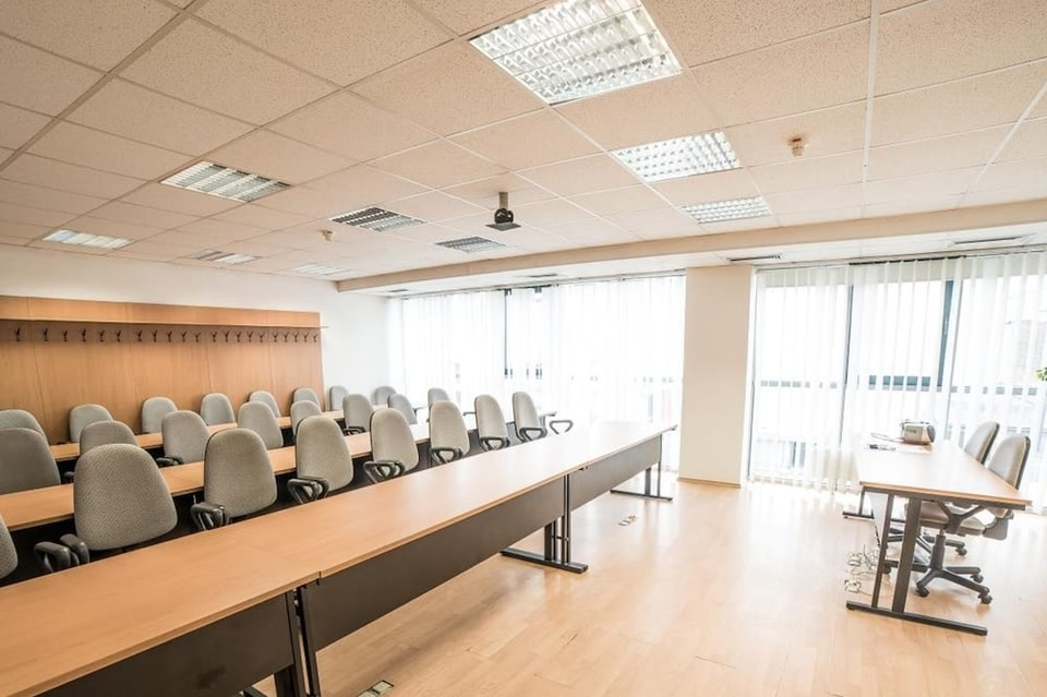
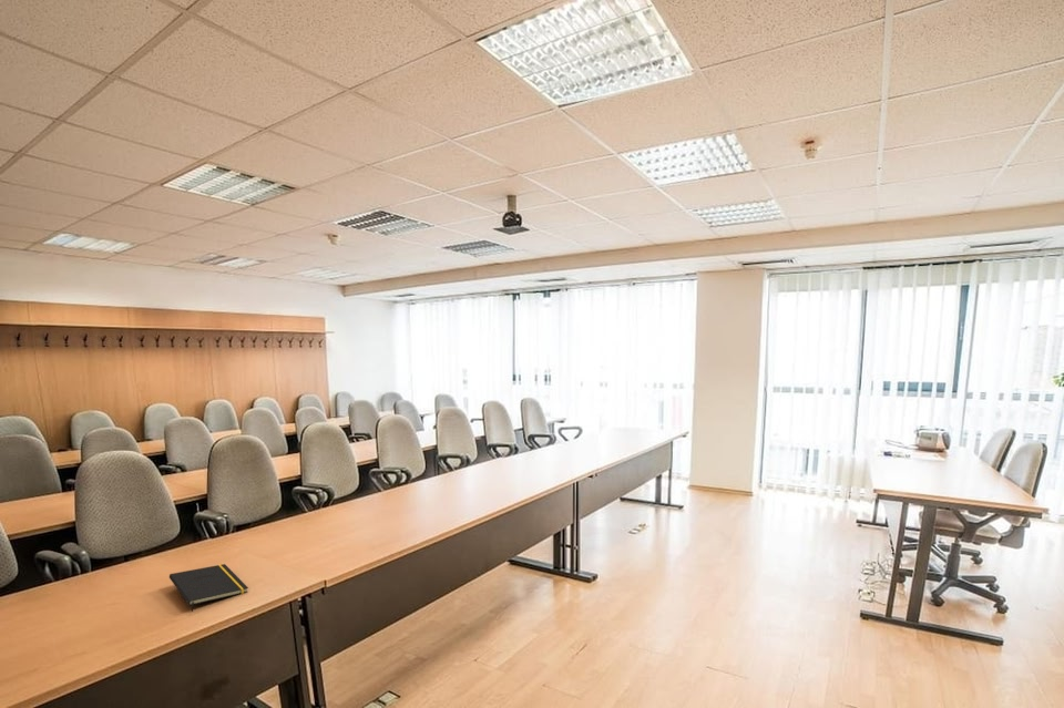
+ notepad (208, 583)
